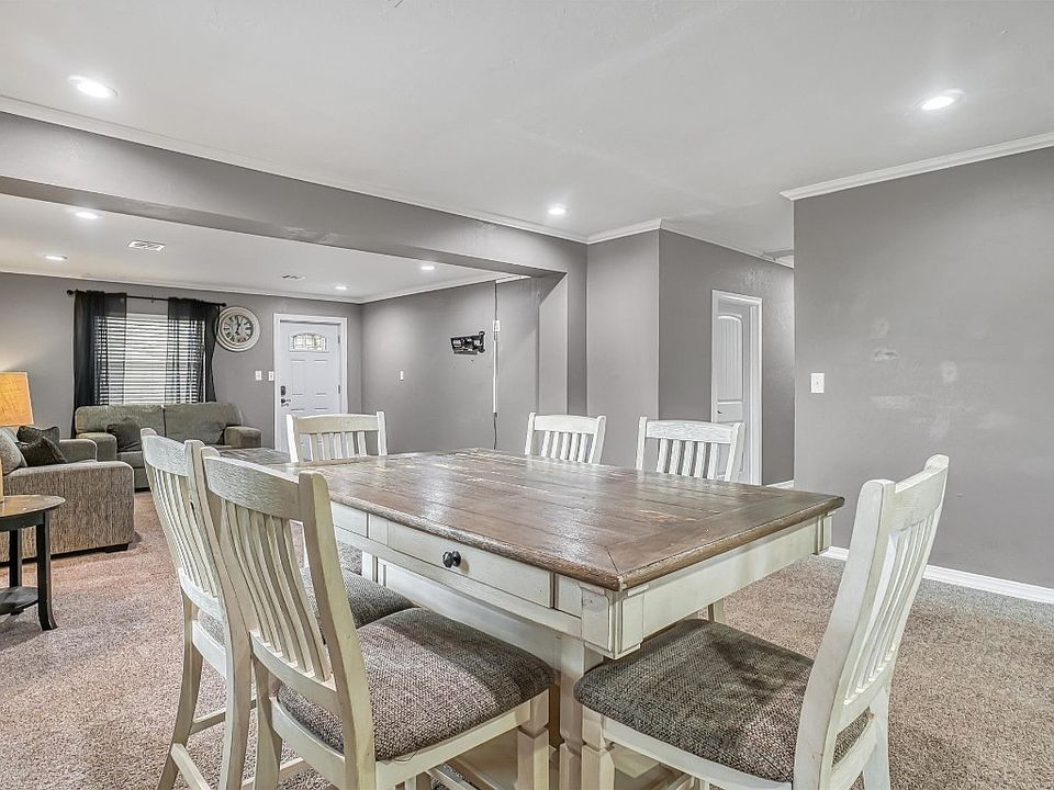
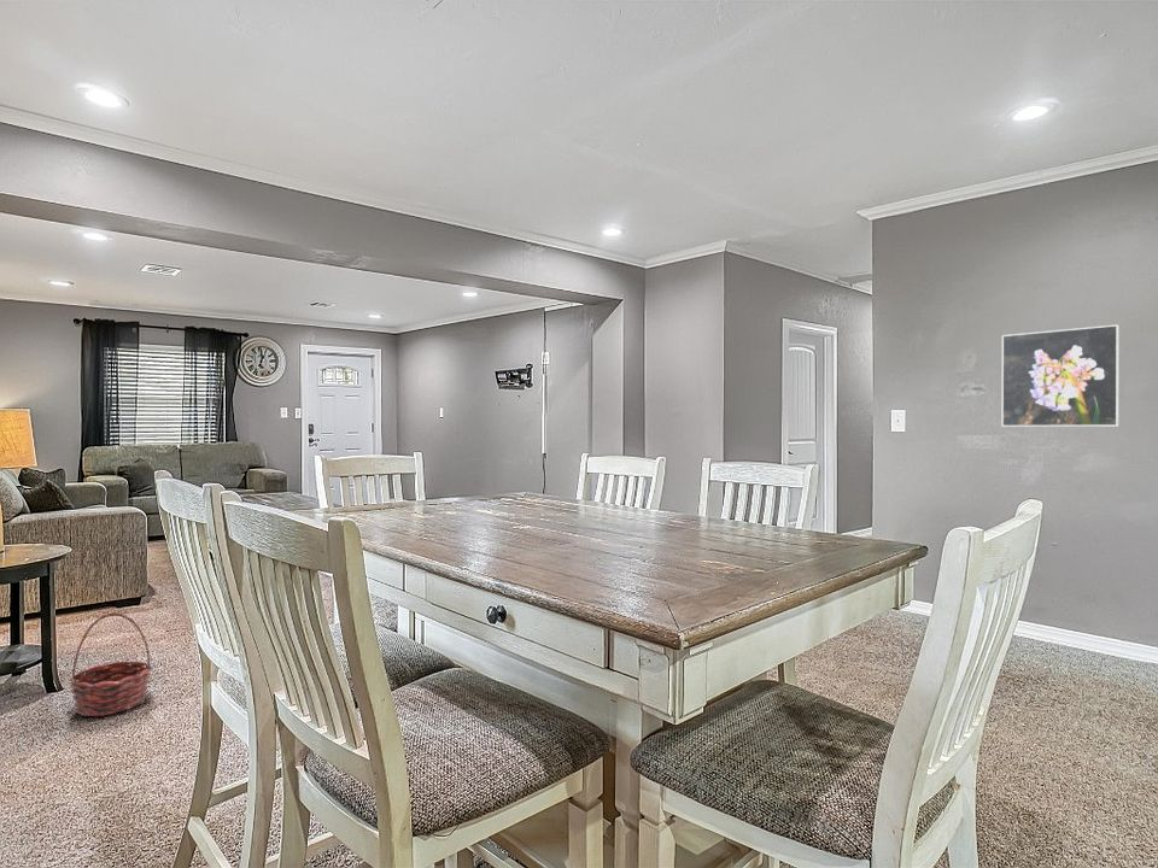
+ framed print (1057, 377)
+ basket (111, 663)
